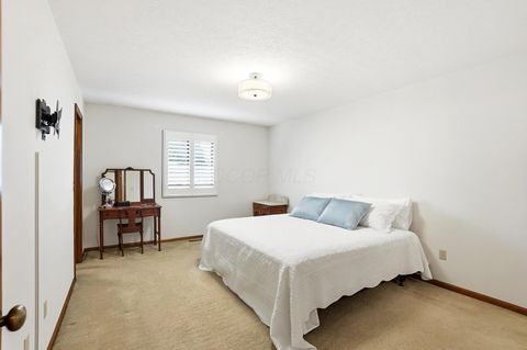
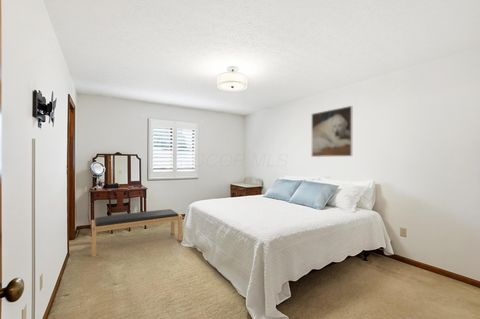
+ bench (138, 225)
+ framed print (330, 133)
